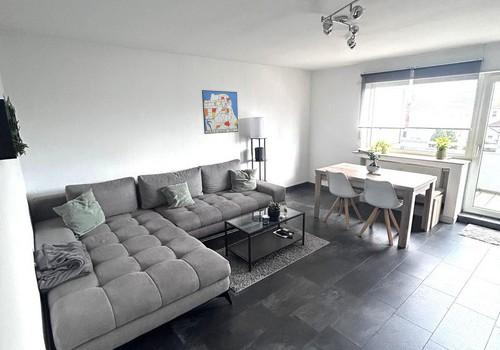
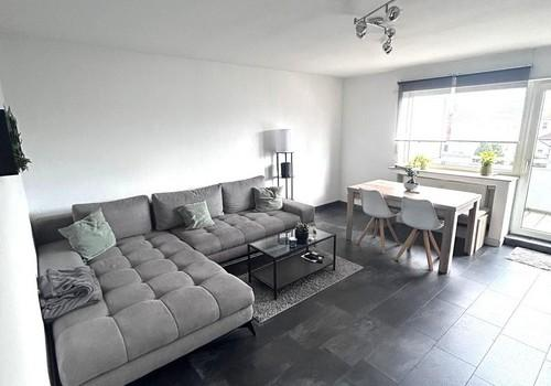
- wall art (221, 112)
